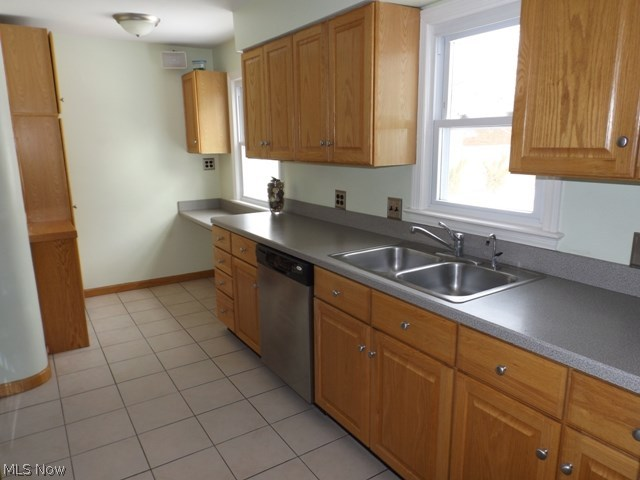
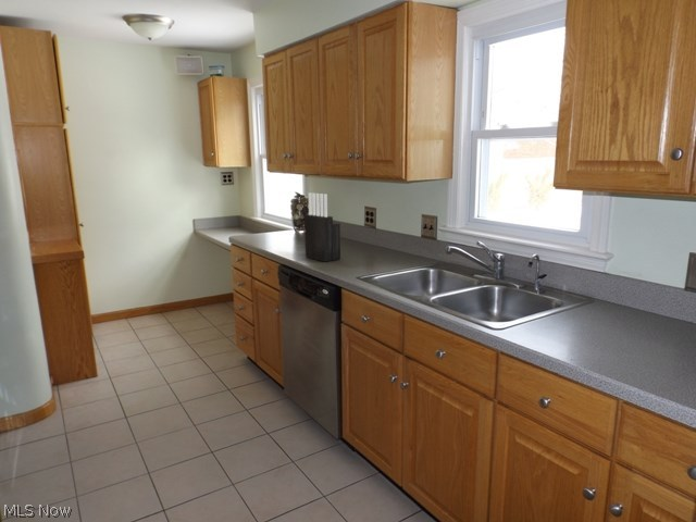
+ knife block (323, 225)
